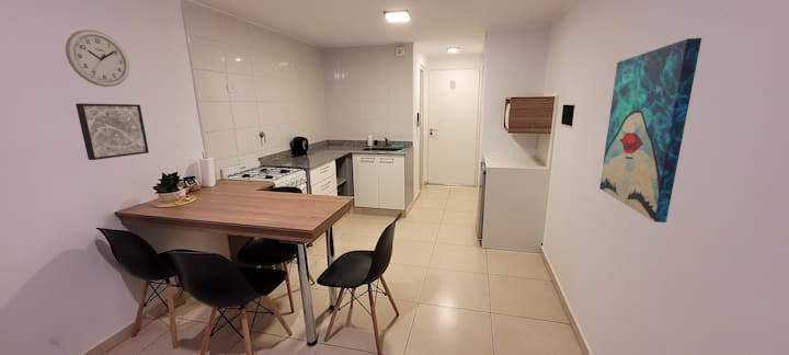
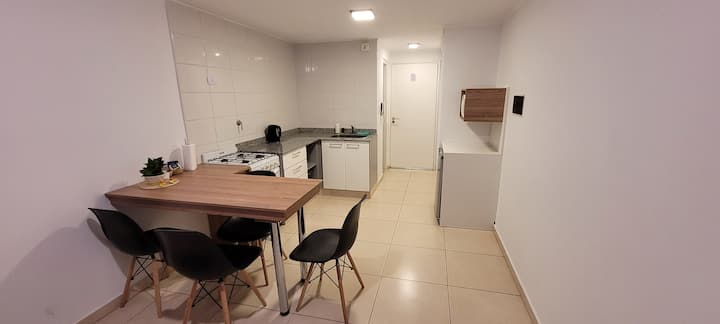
- wall art (115, 130)
- wall art (638, 131)
- wall clock (100, 58)
